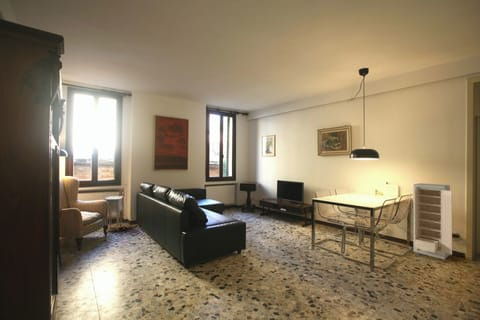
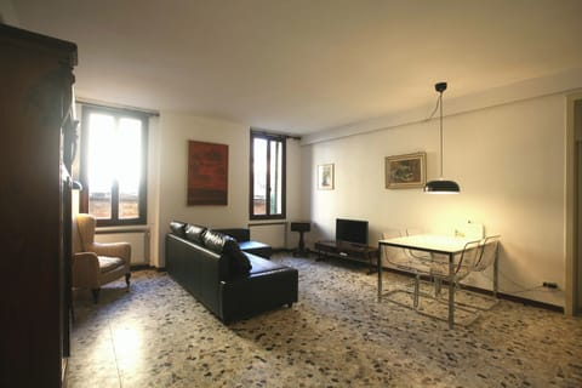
- storage cabinet (433, 220)
- side table (114, 211)
